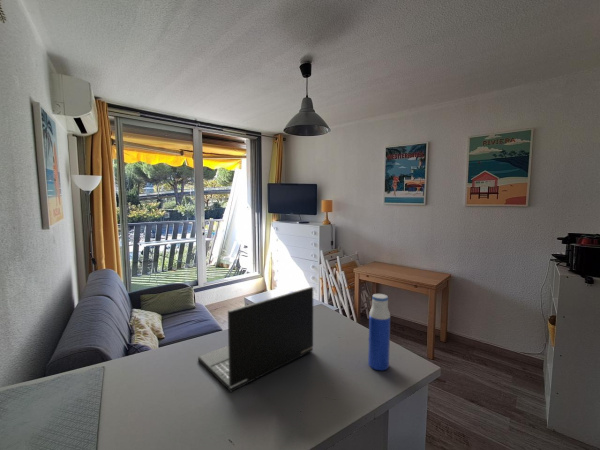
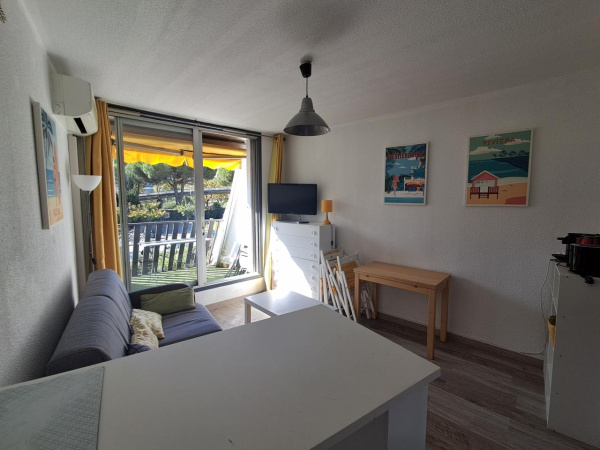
- water bottle (379, 330)
- laptop (257, 323)
